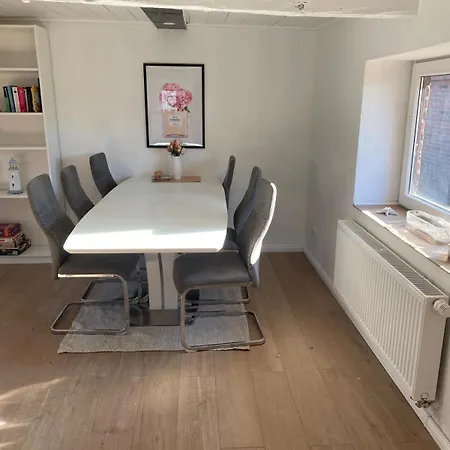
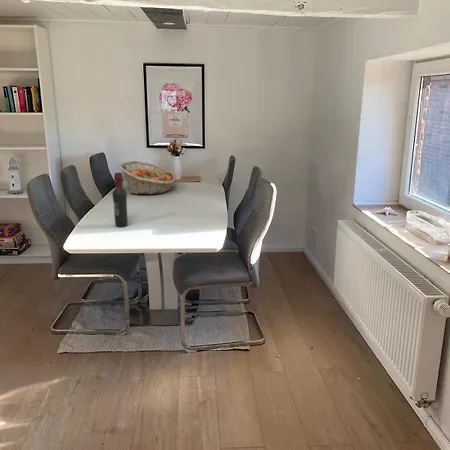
+ fruit basket (147, 176)
+ wine bottle (119, 199)
